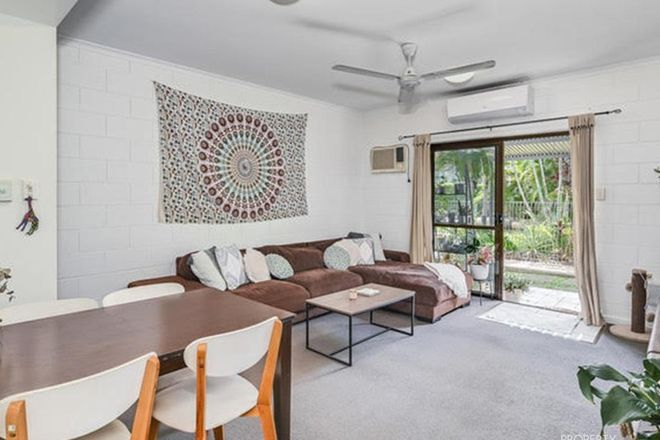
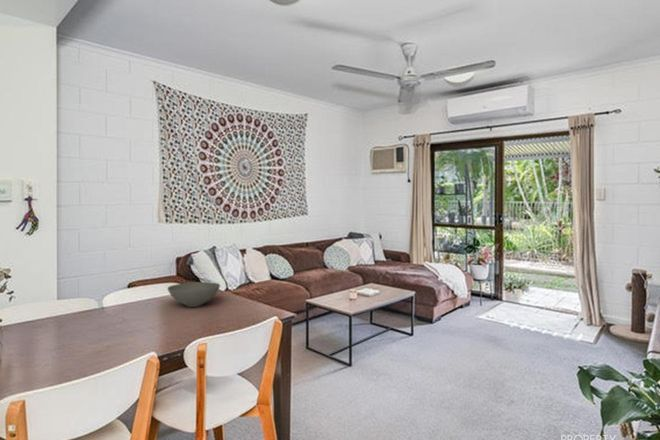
+ bowl (194, 295)
